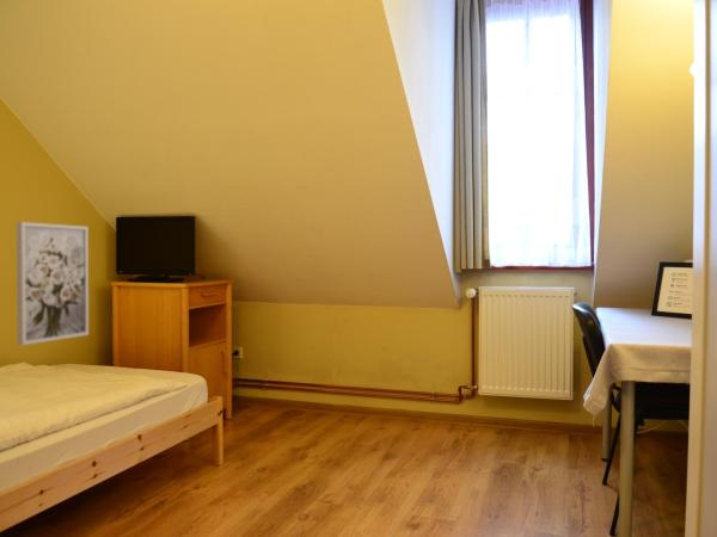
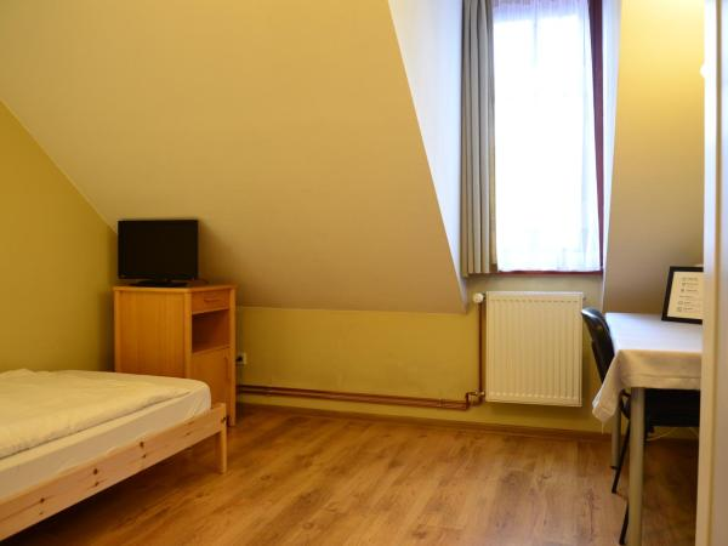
- wall art (54, 282)
